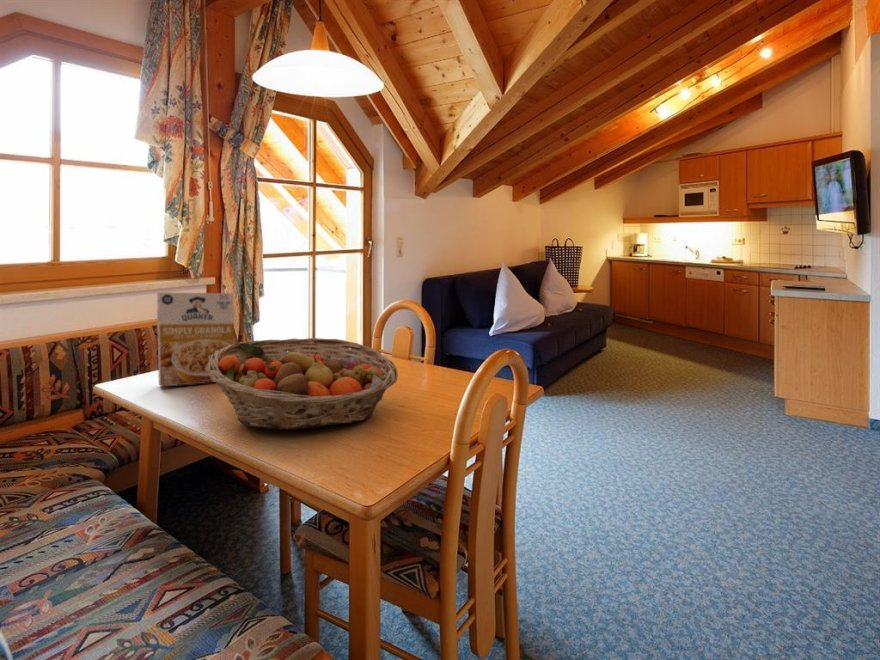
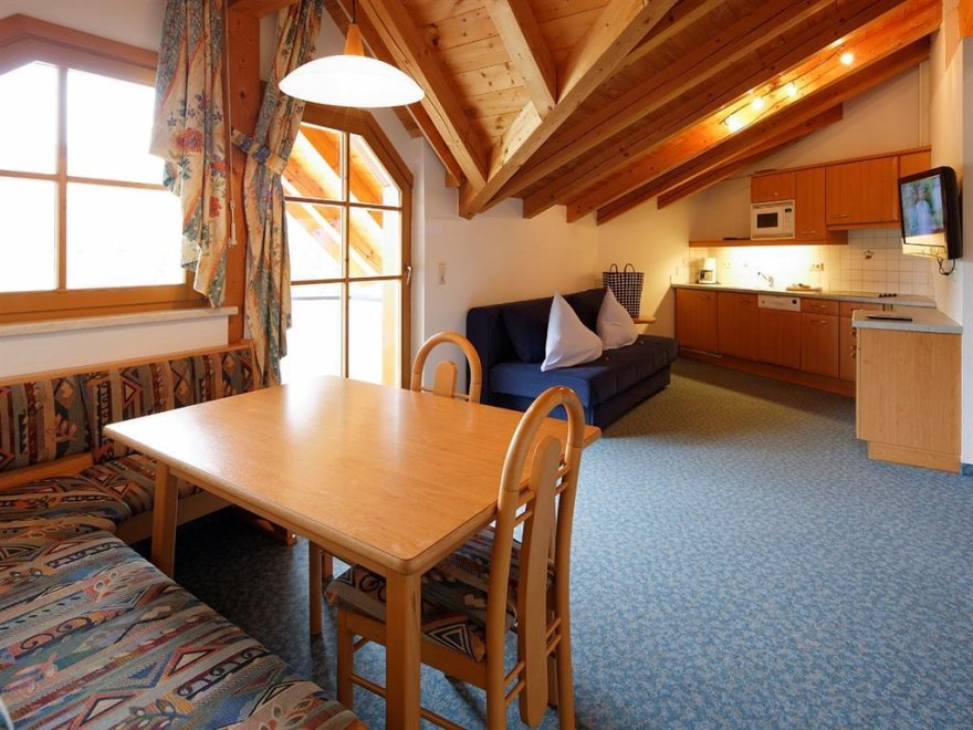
- cereal box (196, 338)
- fruit basket (307, 379)
